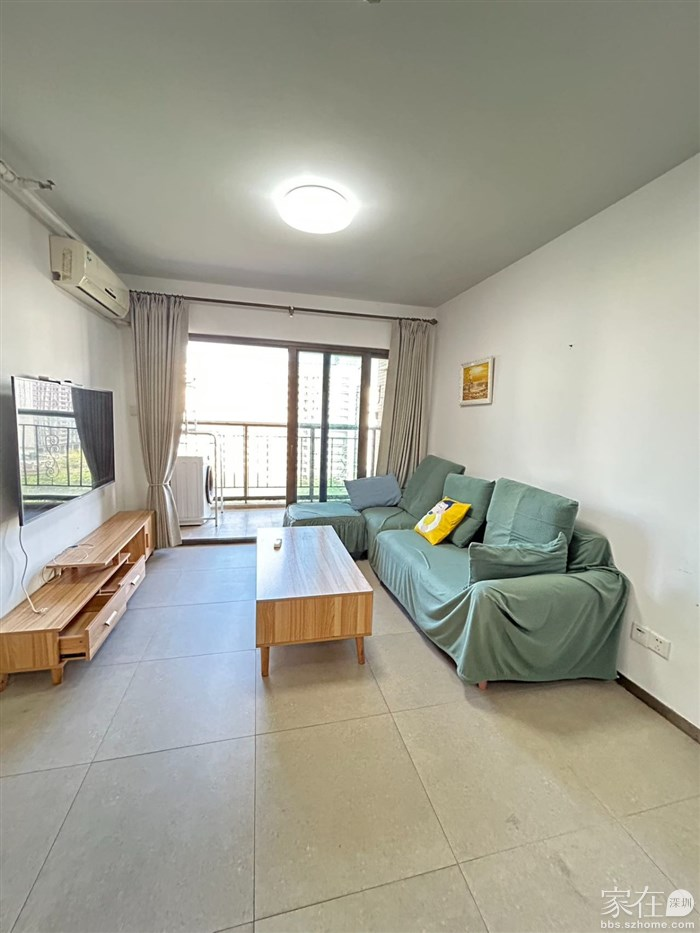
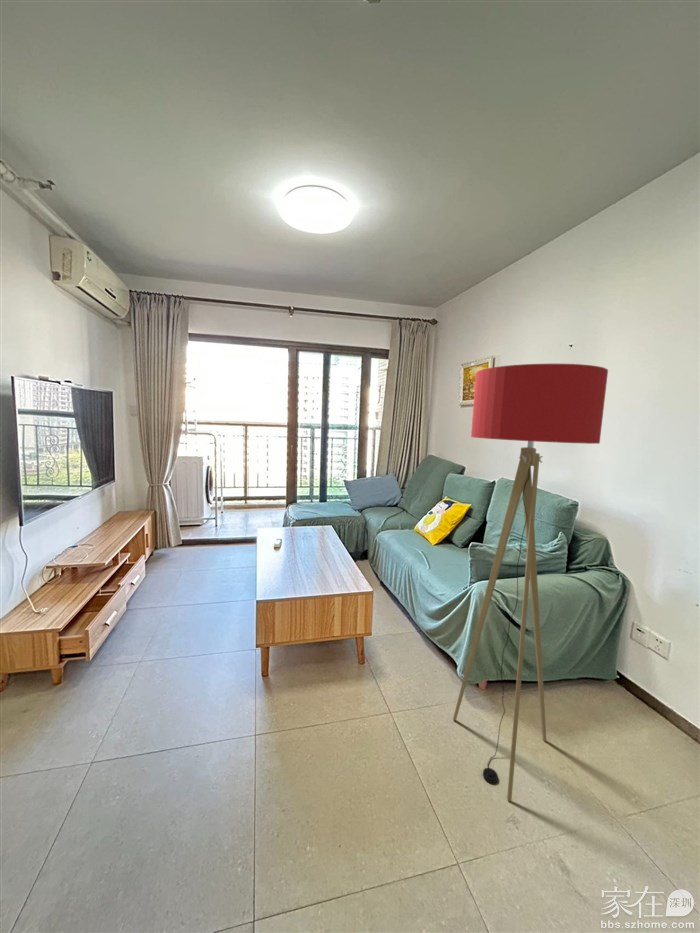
+ floor lamp (517, 573)
